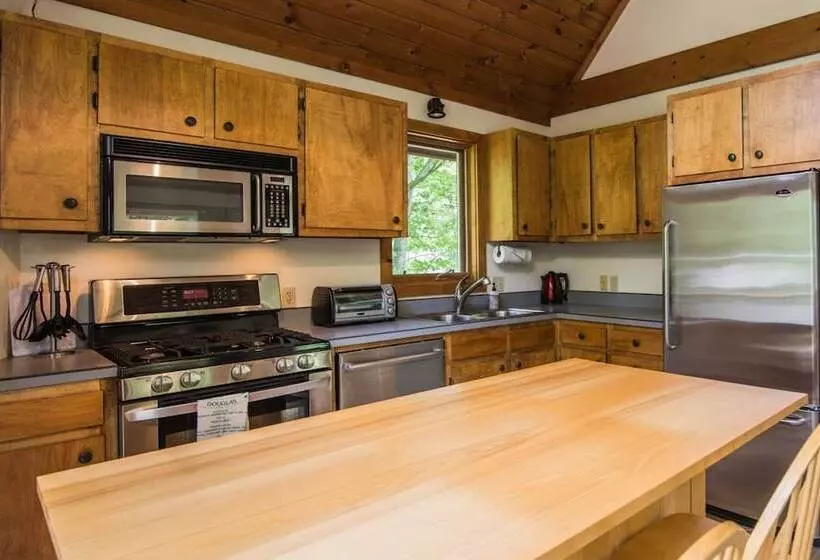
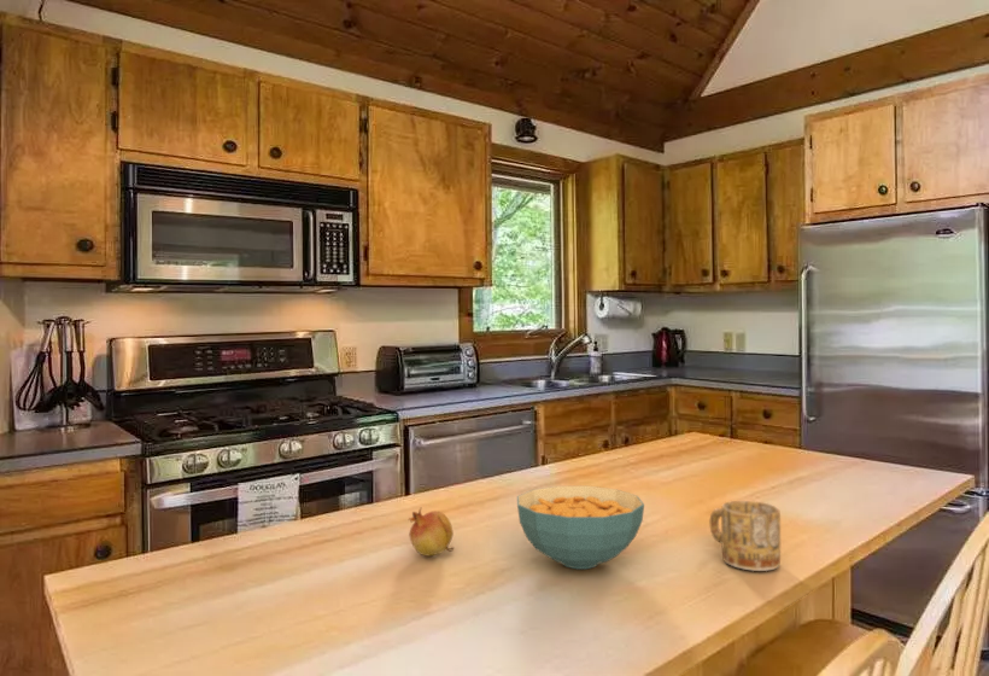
+ cereal bowl (579, 531)
+ fruit (431, 530)
+ mug (741, 531)
